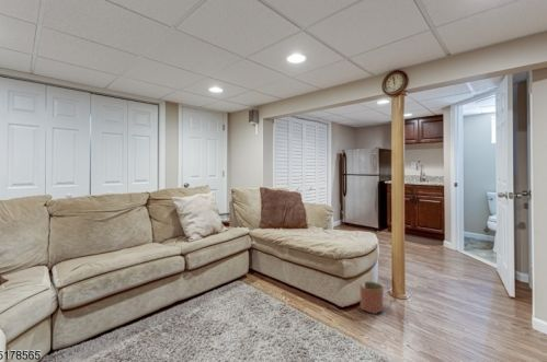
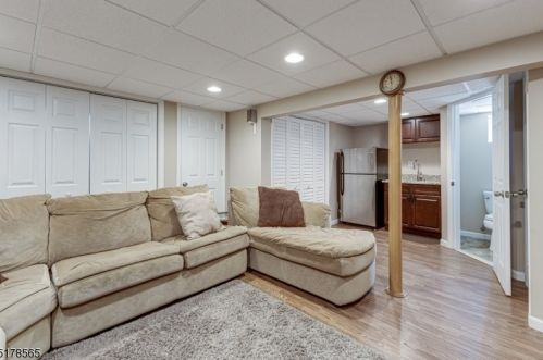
- planter (371, 296)
